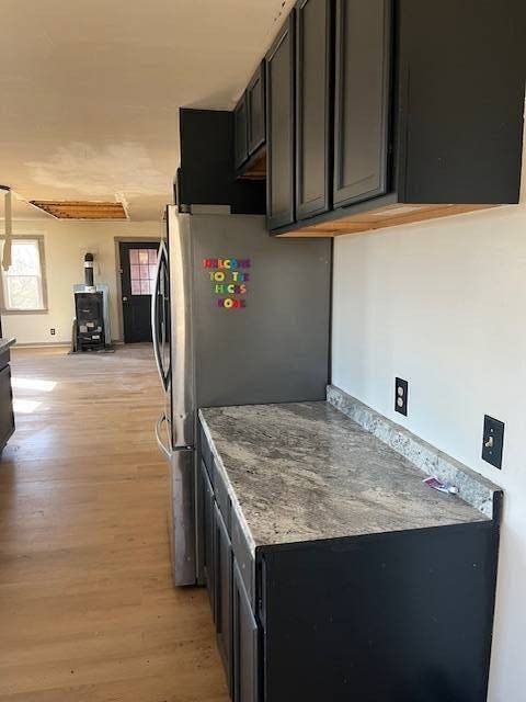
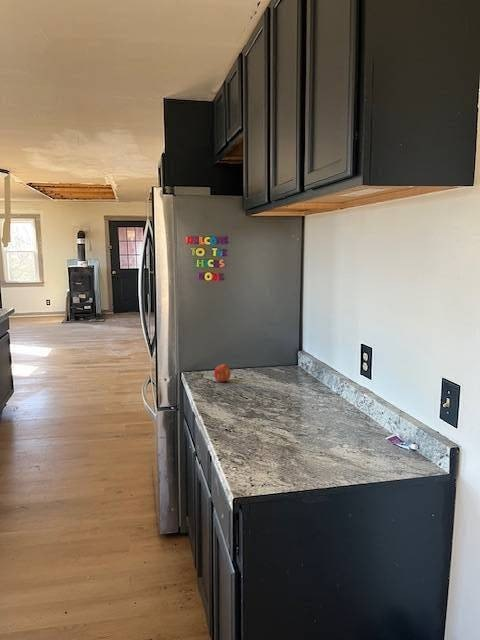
+ fruit (222, 372)
